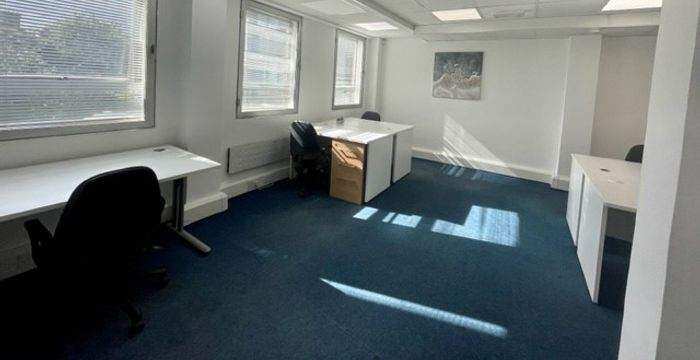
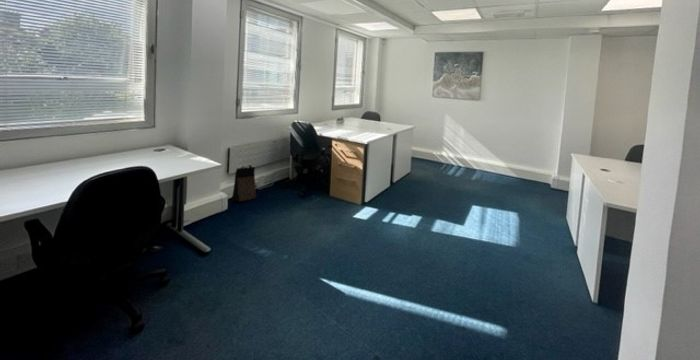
+ bag (245, 182)
